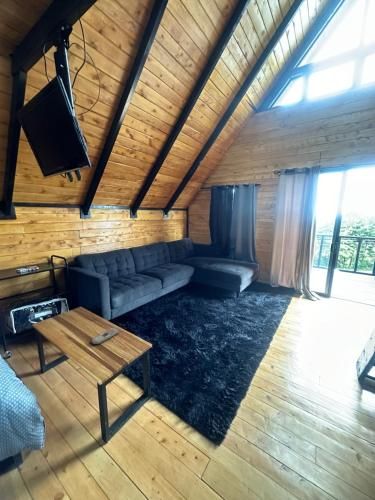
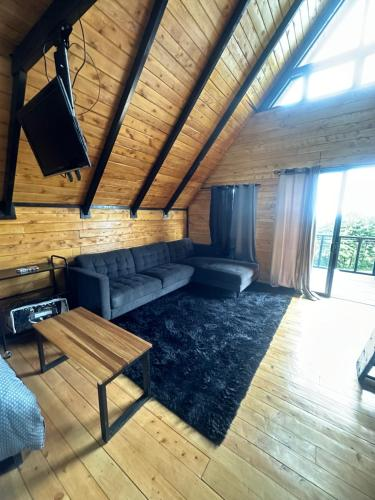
- remote control (105, 336)
